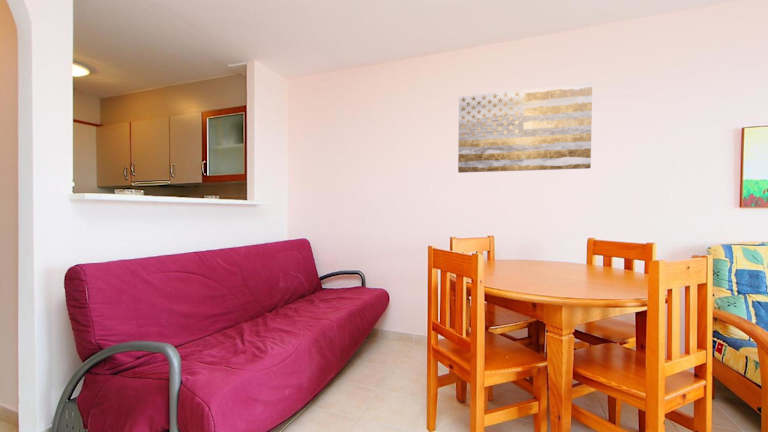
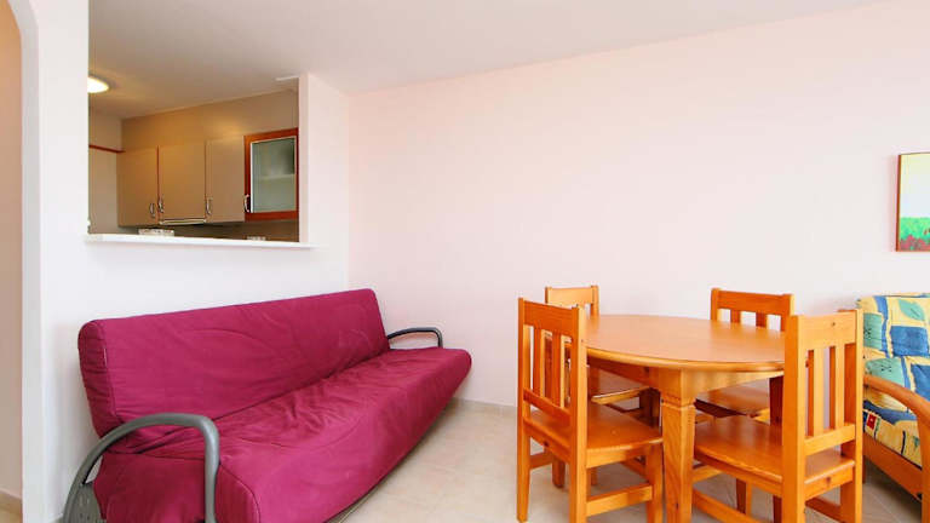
- wall art (520, 130)
